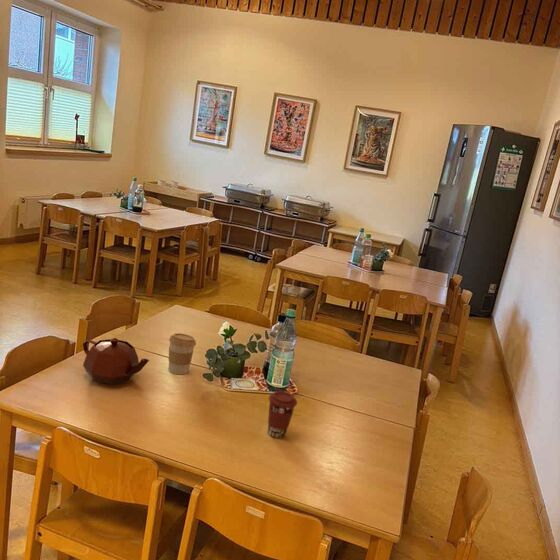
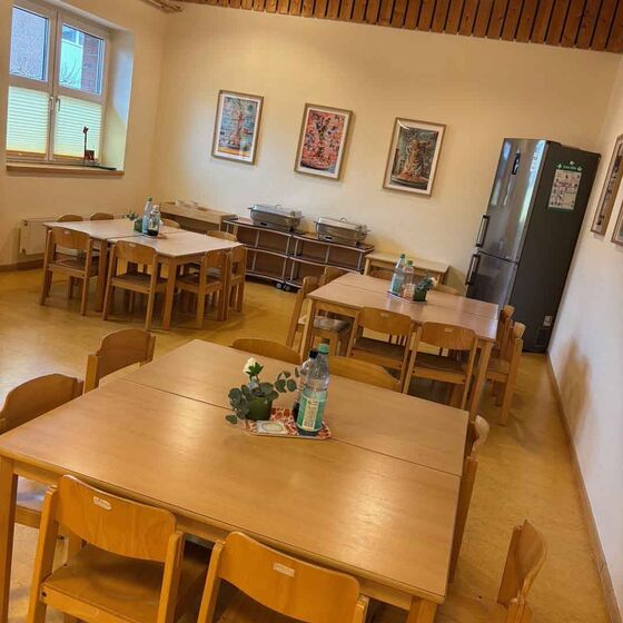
- teapot (114, 358)
- coffee cup (181, 352)
- coffee cup (280, 414)
